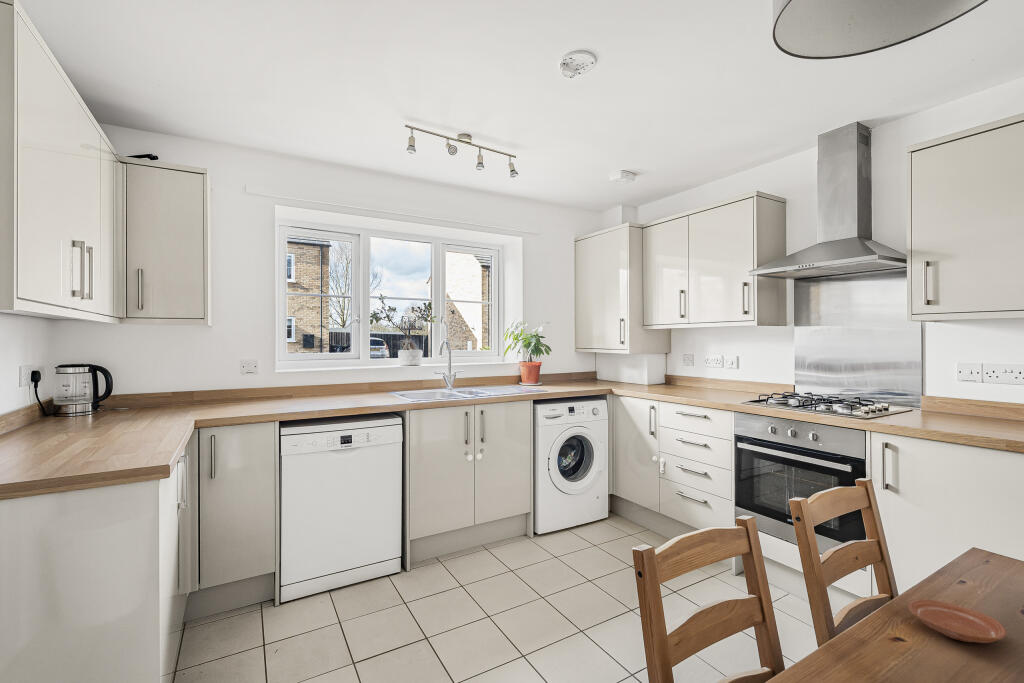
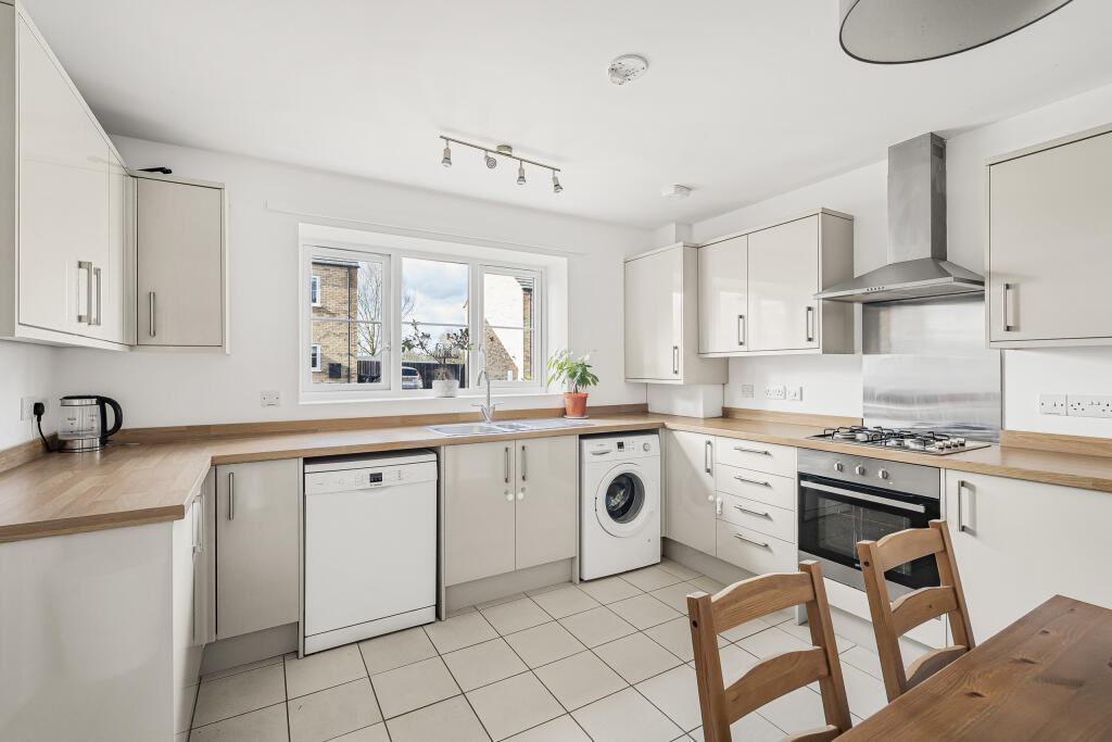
- plate (955, 623)
